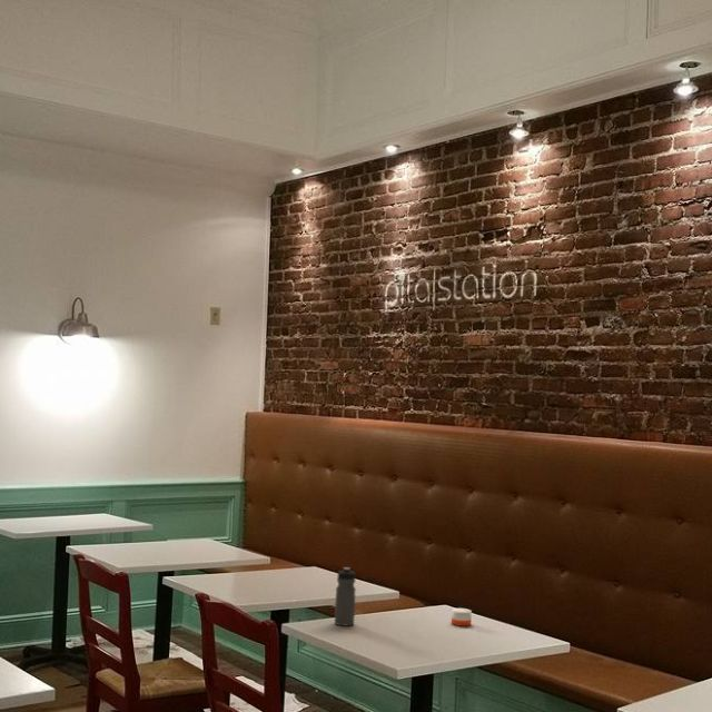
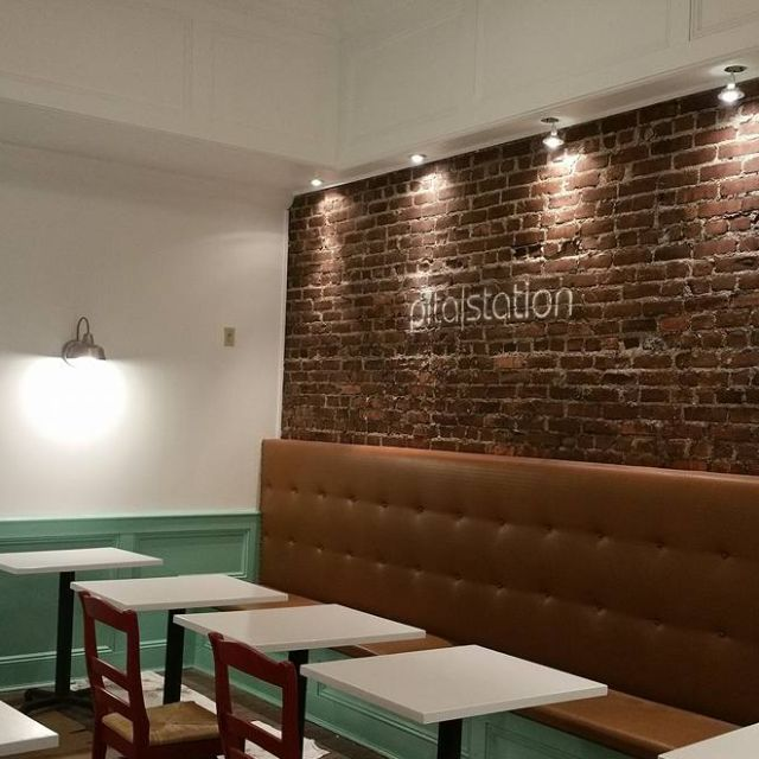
- candle (462, 610)
- water bottle (345, 595)
